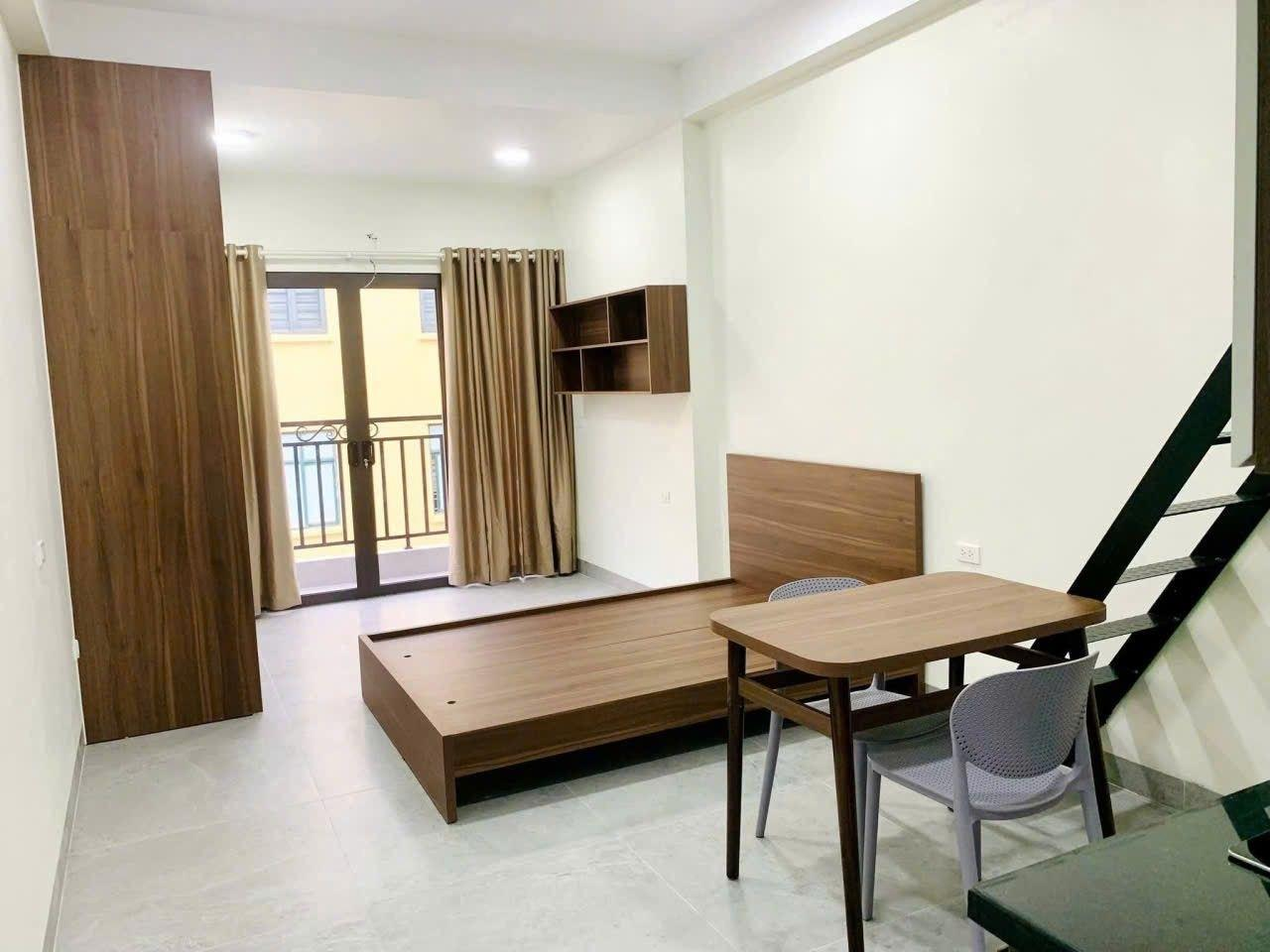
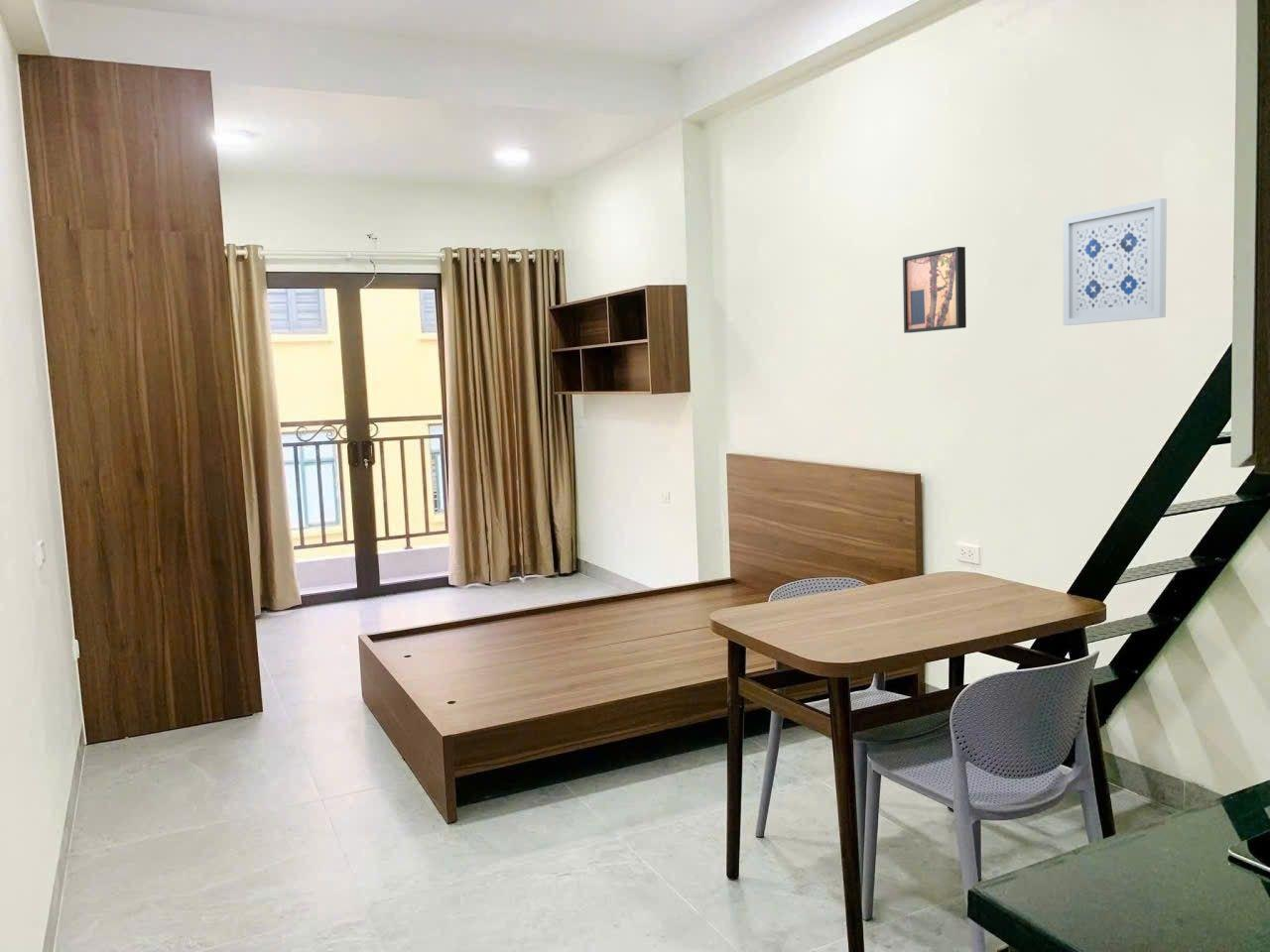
+ wall art (933, 291)
+ wall art (1111, 265)
